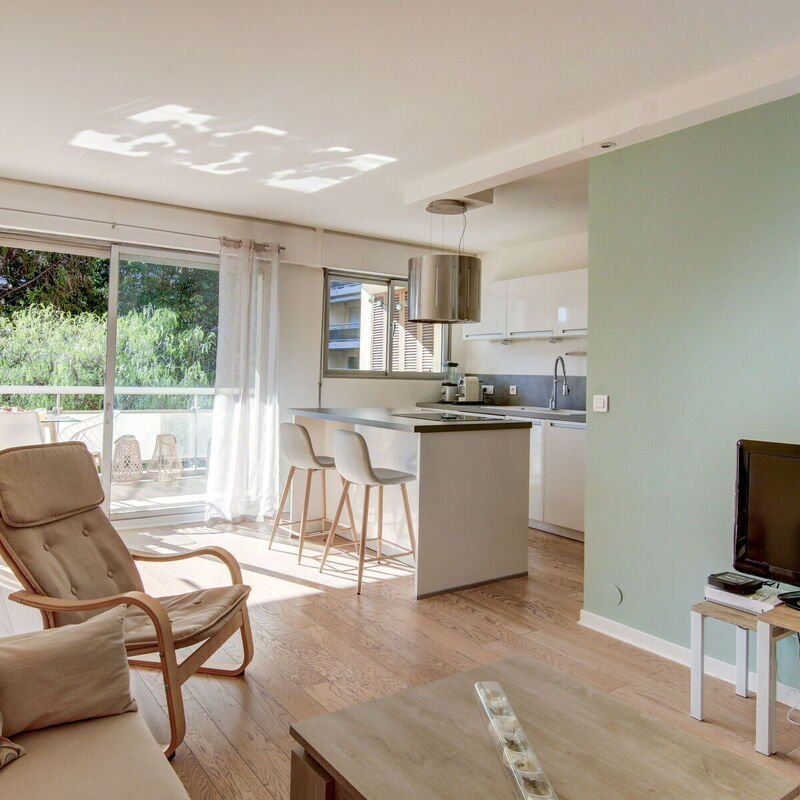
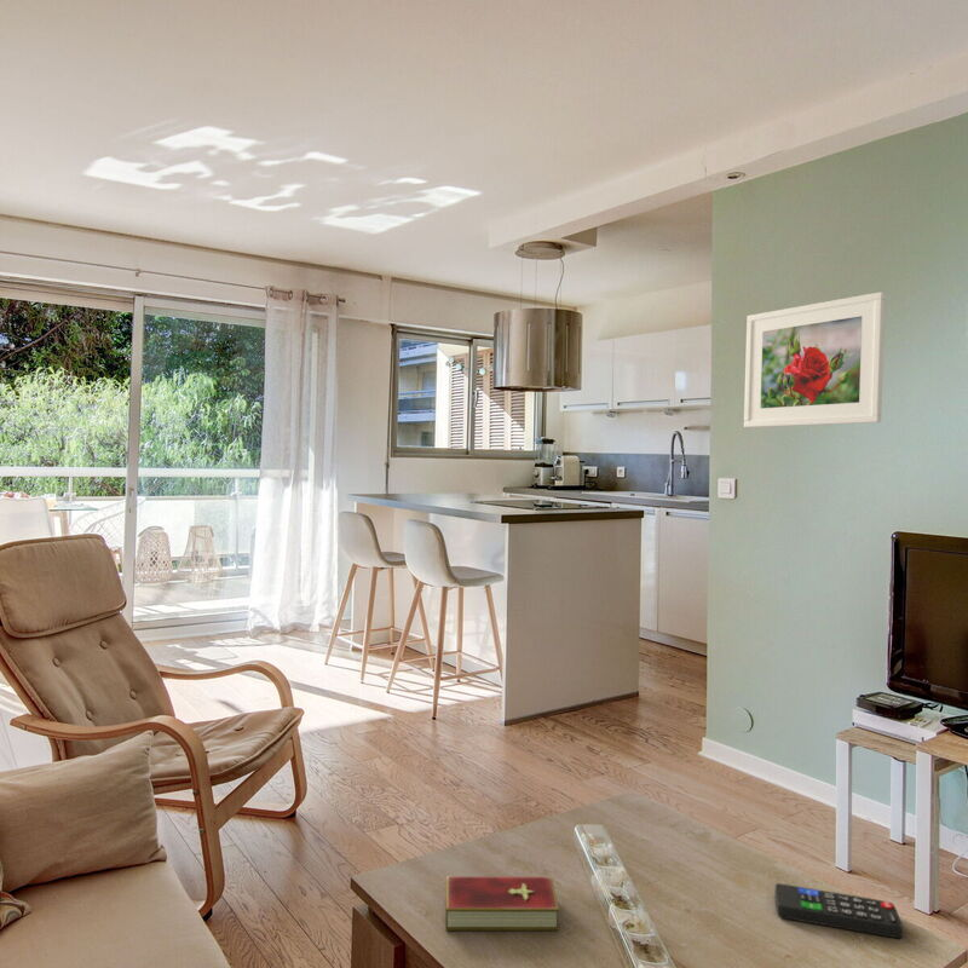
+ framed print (808, 364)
+ remote control (835, 909)
+ hardcover book (500, 900)
